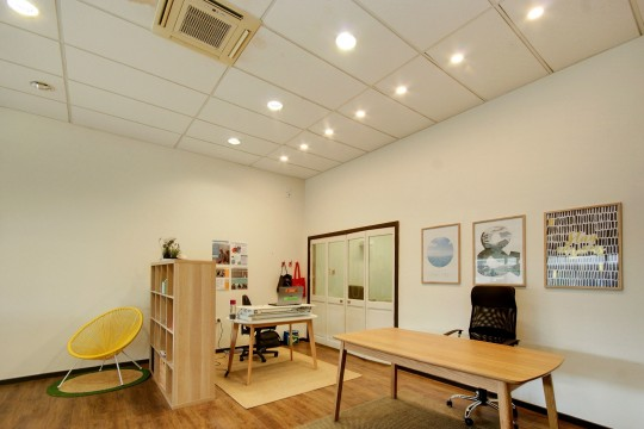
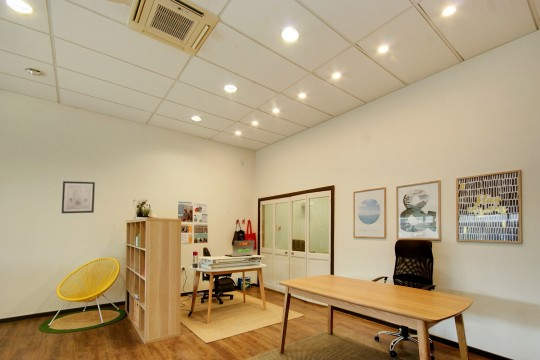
+ wall art (78, 197)
